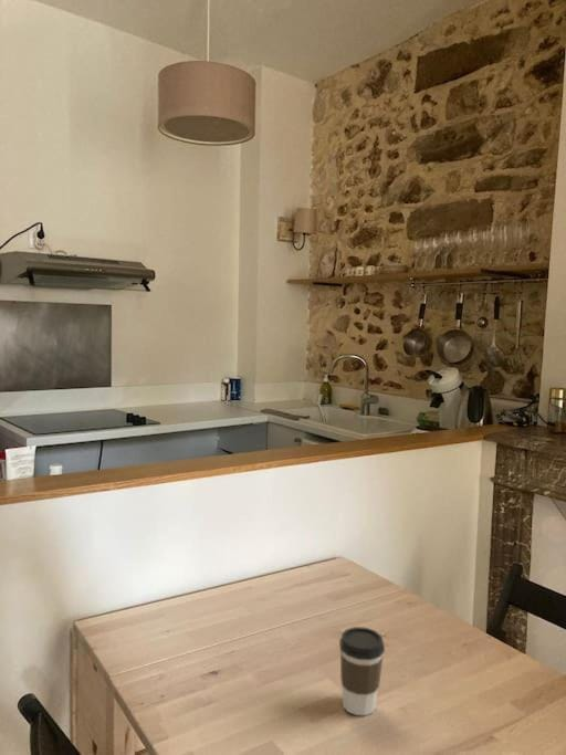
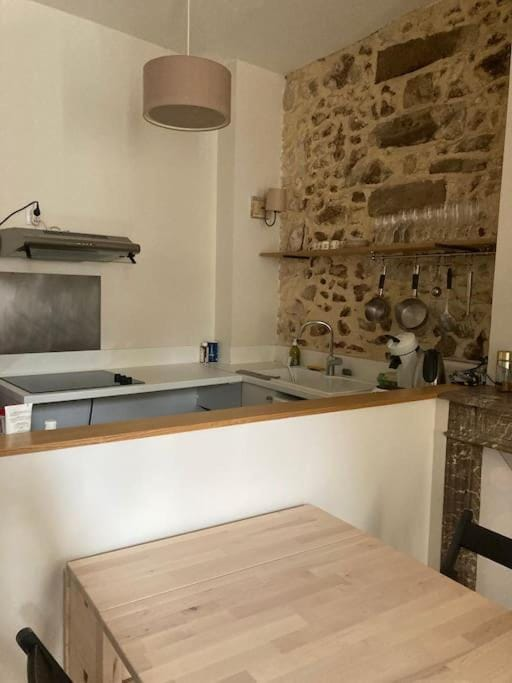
- coffee cup (360, 671)
